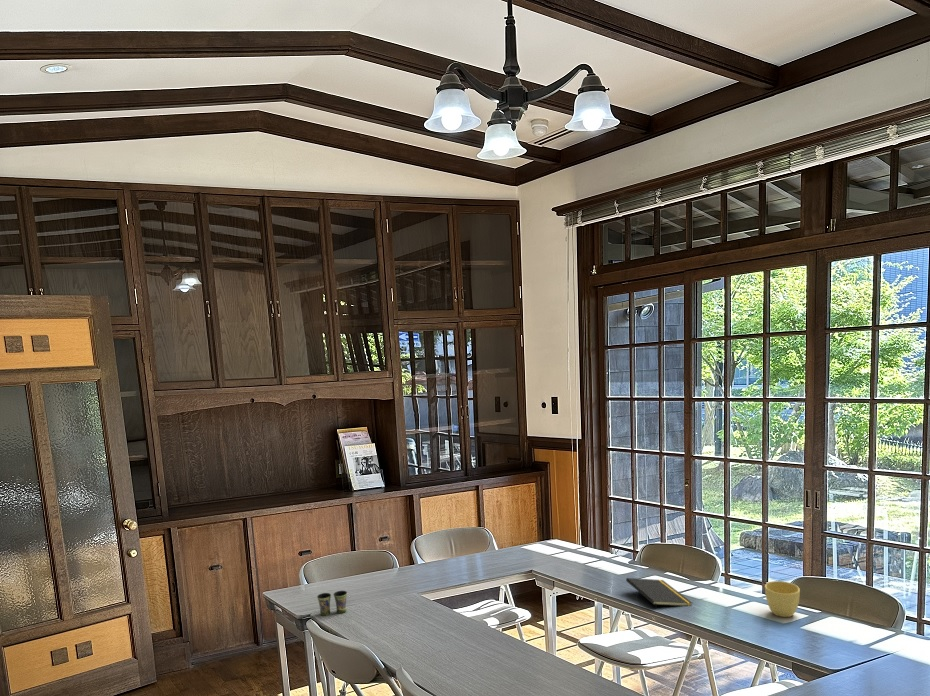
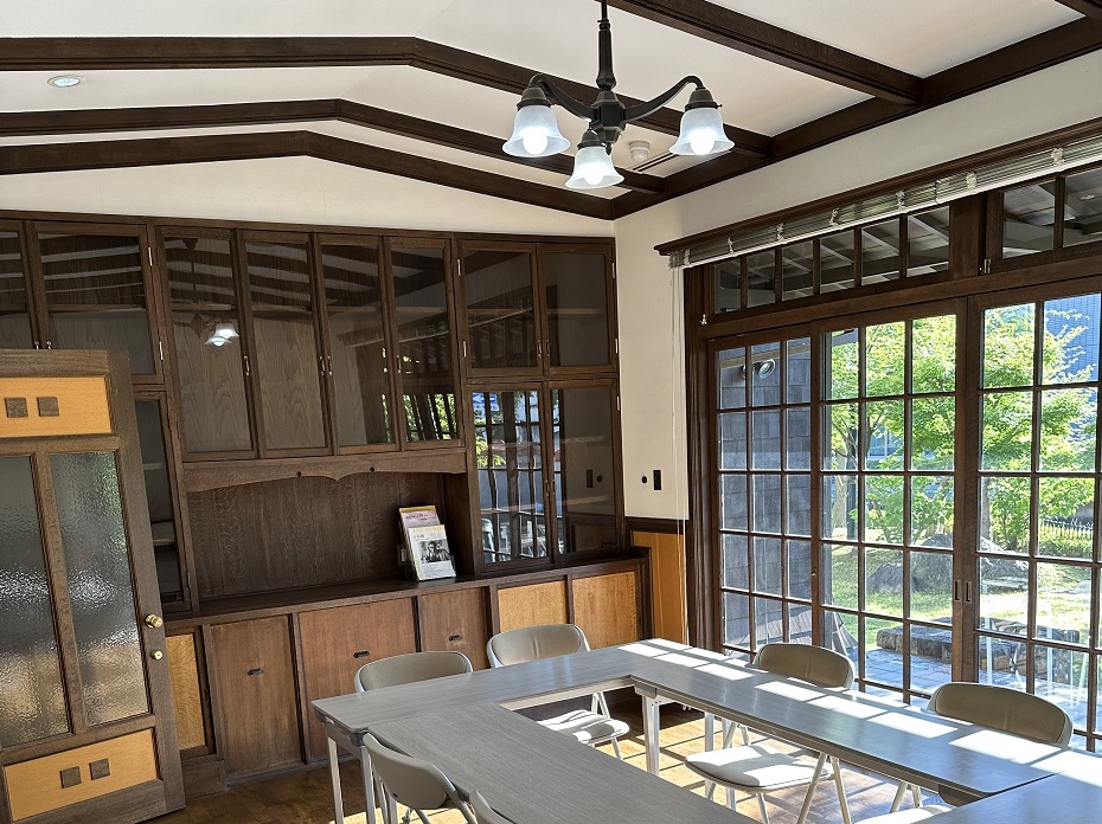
- cup (329, 603)
- cup (783, 598)
- notepad (658, 591)
